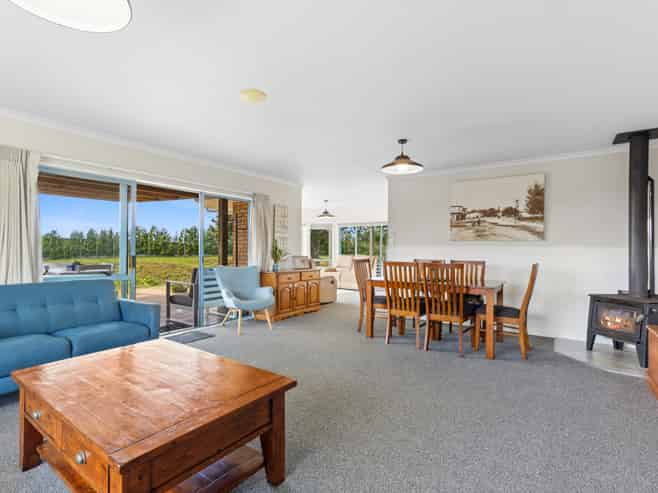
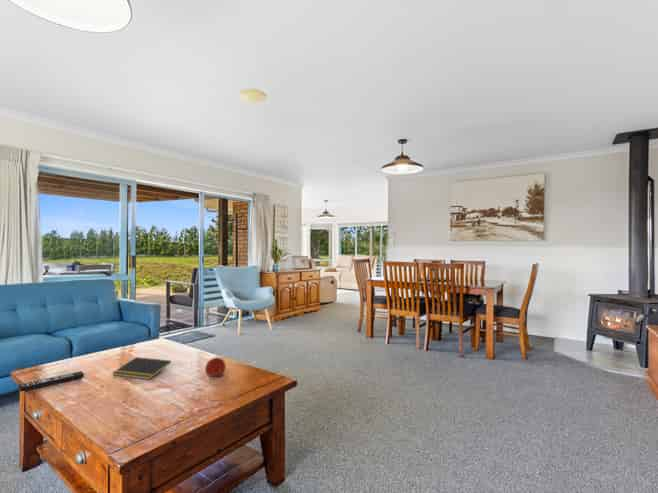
+ fruit (215, 366)
+ notepad (142, 367)
+ remote control (52, 380)
